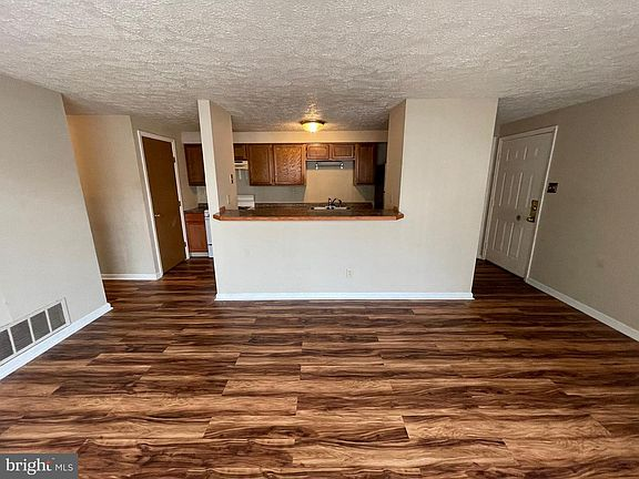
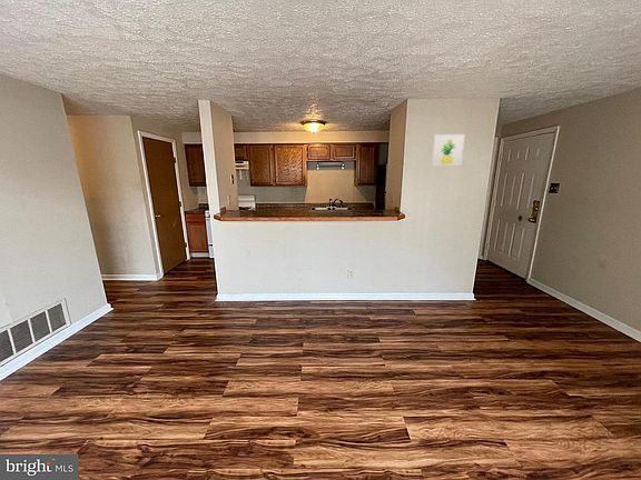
+ wall art (447, 150)
